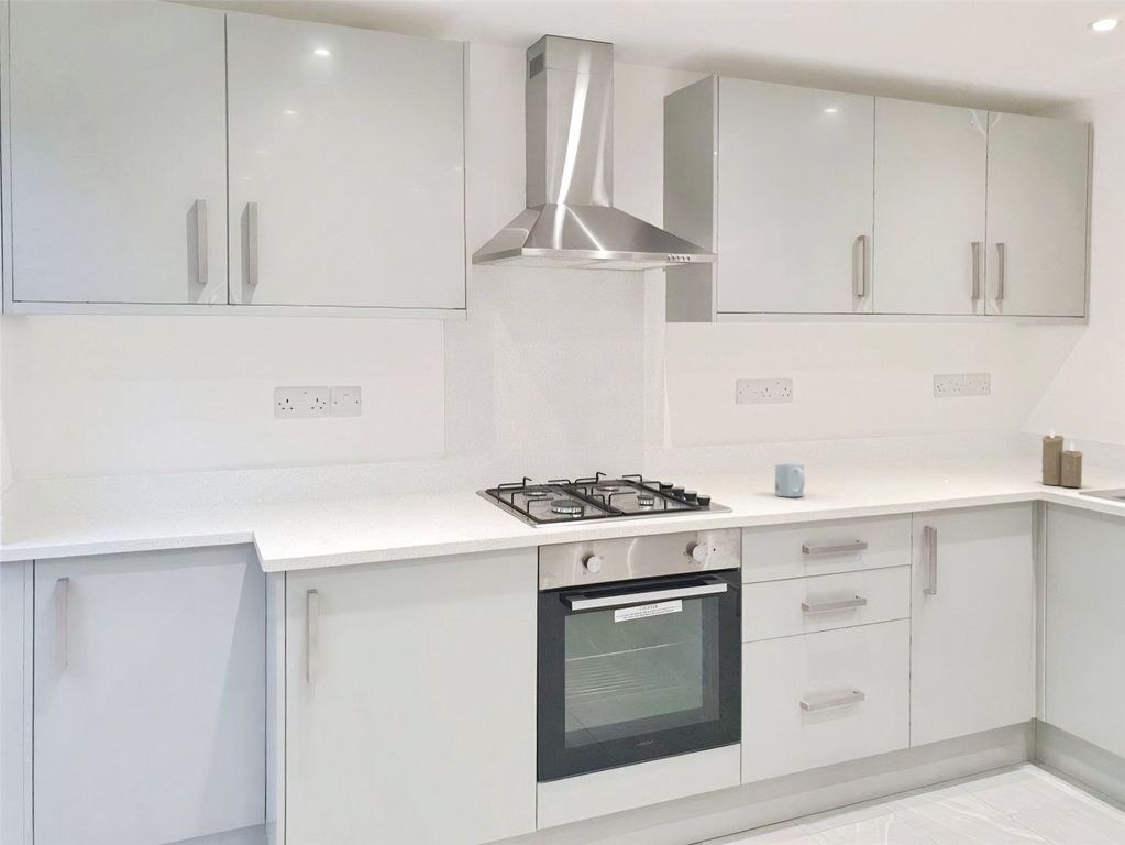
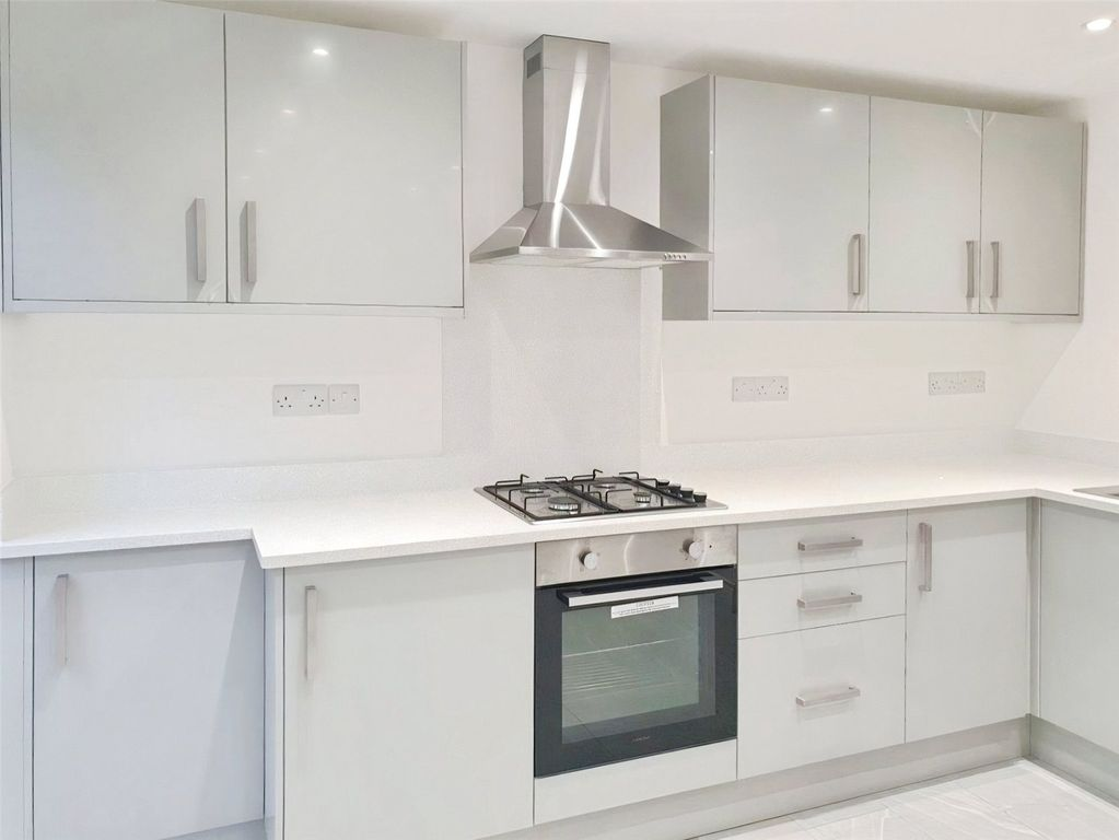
- candle (1061, 457)
- mug (792, 480)
